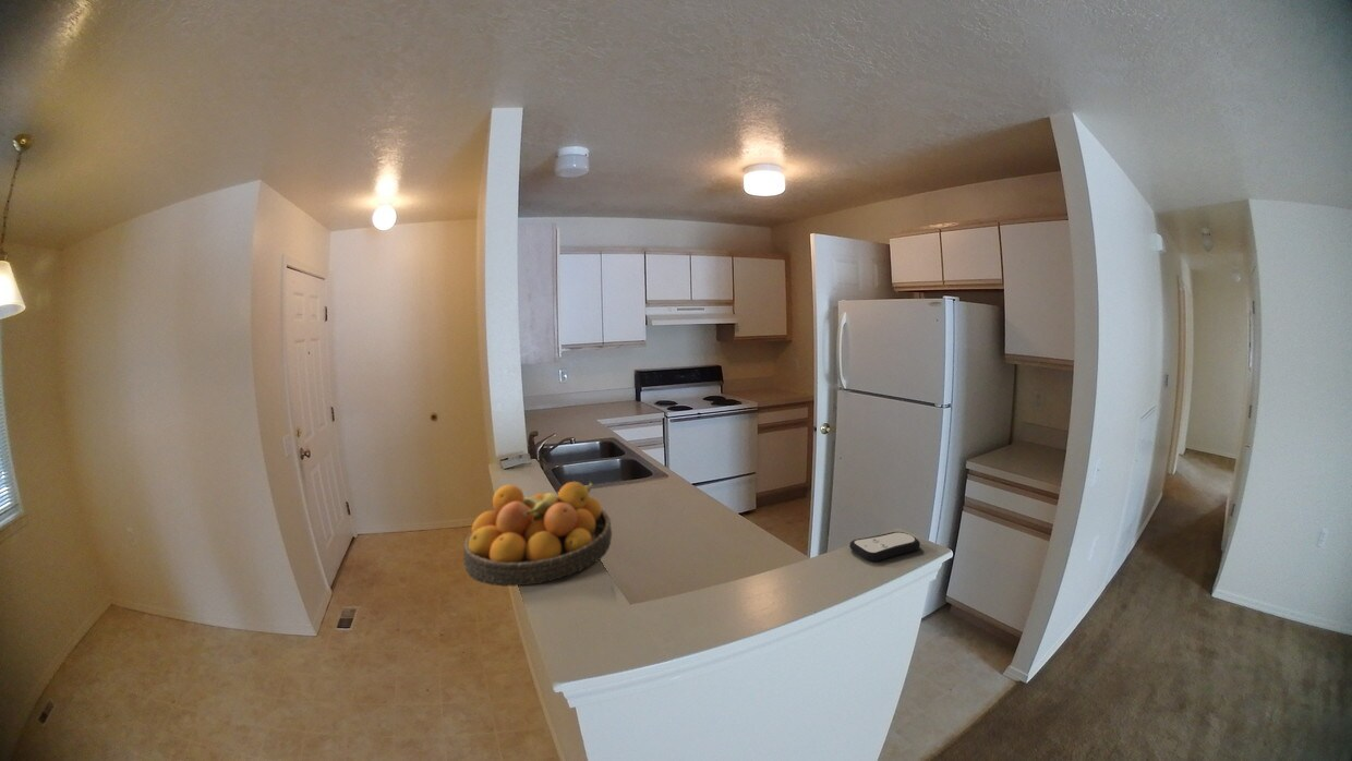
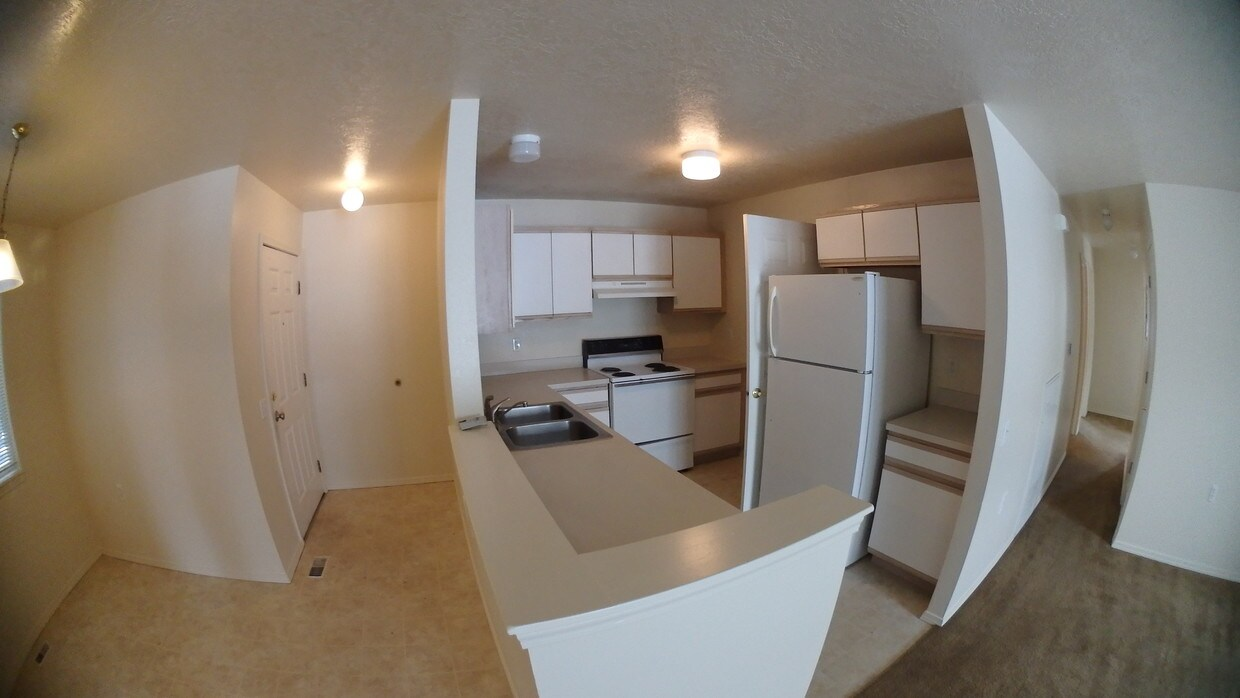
- remote control (885, 544)
- fruit bowl (541, 518)
